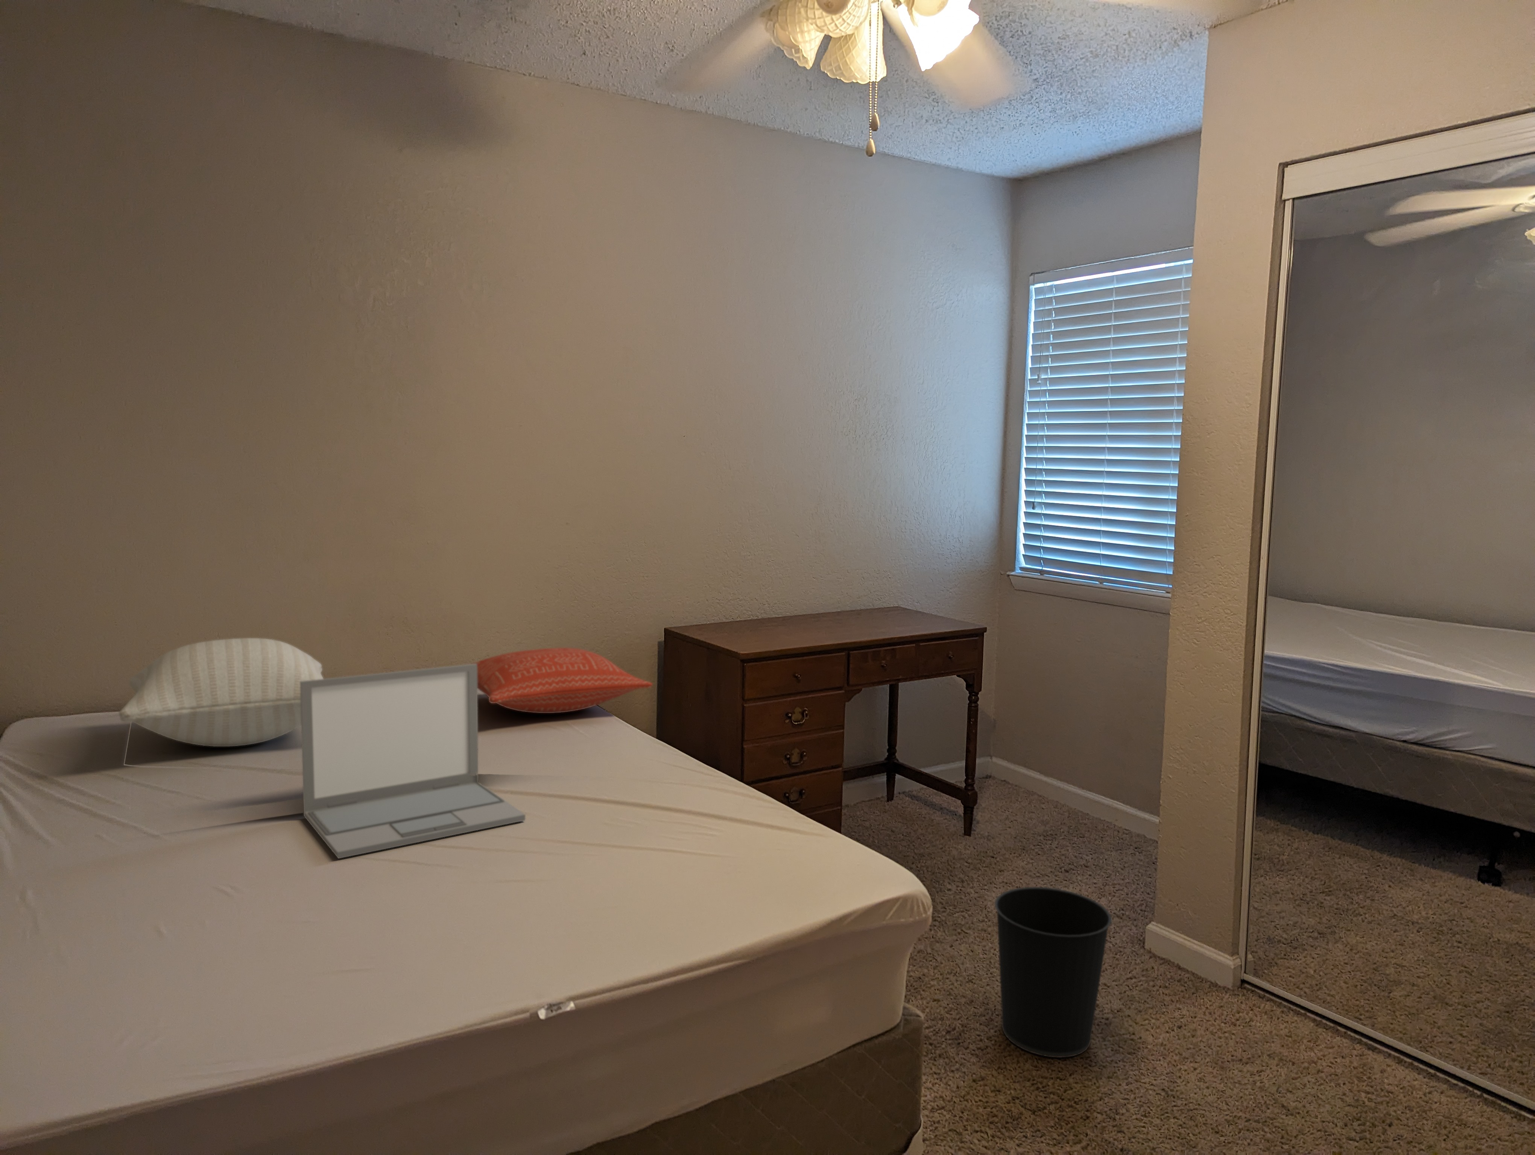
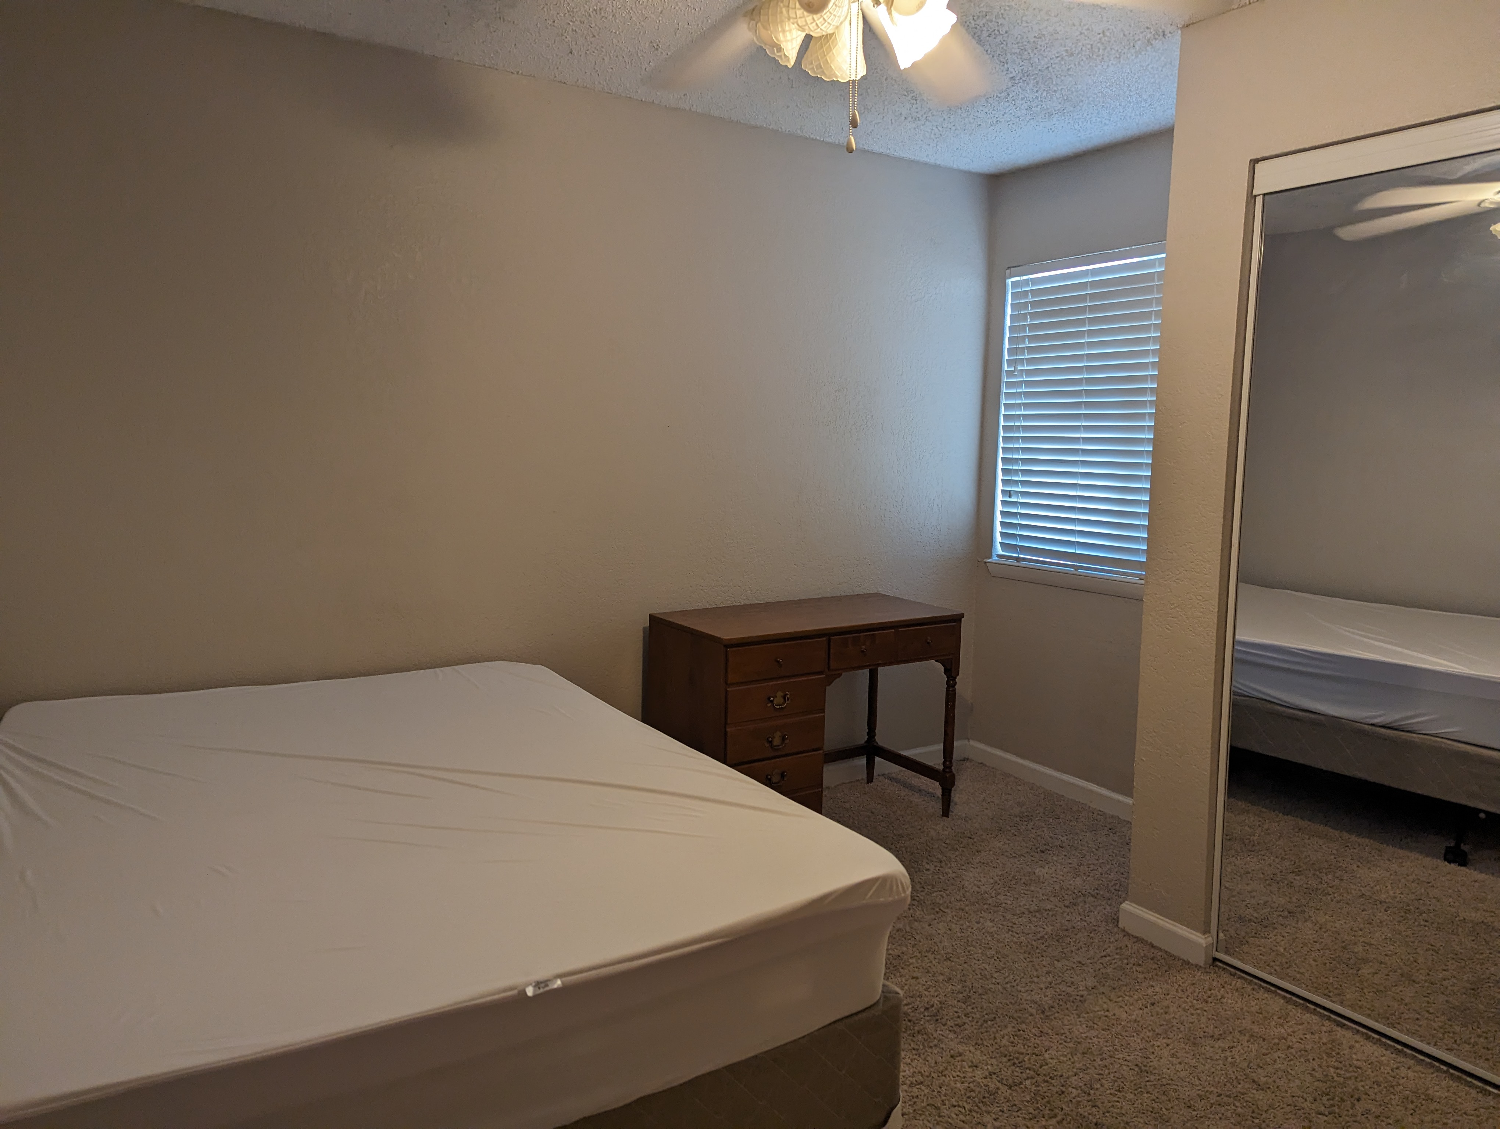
- pillow (233, 689)
- wastebasket (1048, 972)
- pillow (548, 678)
- laptop (413, 751)
